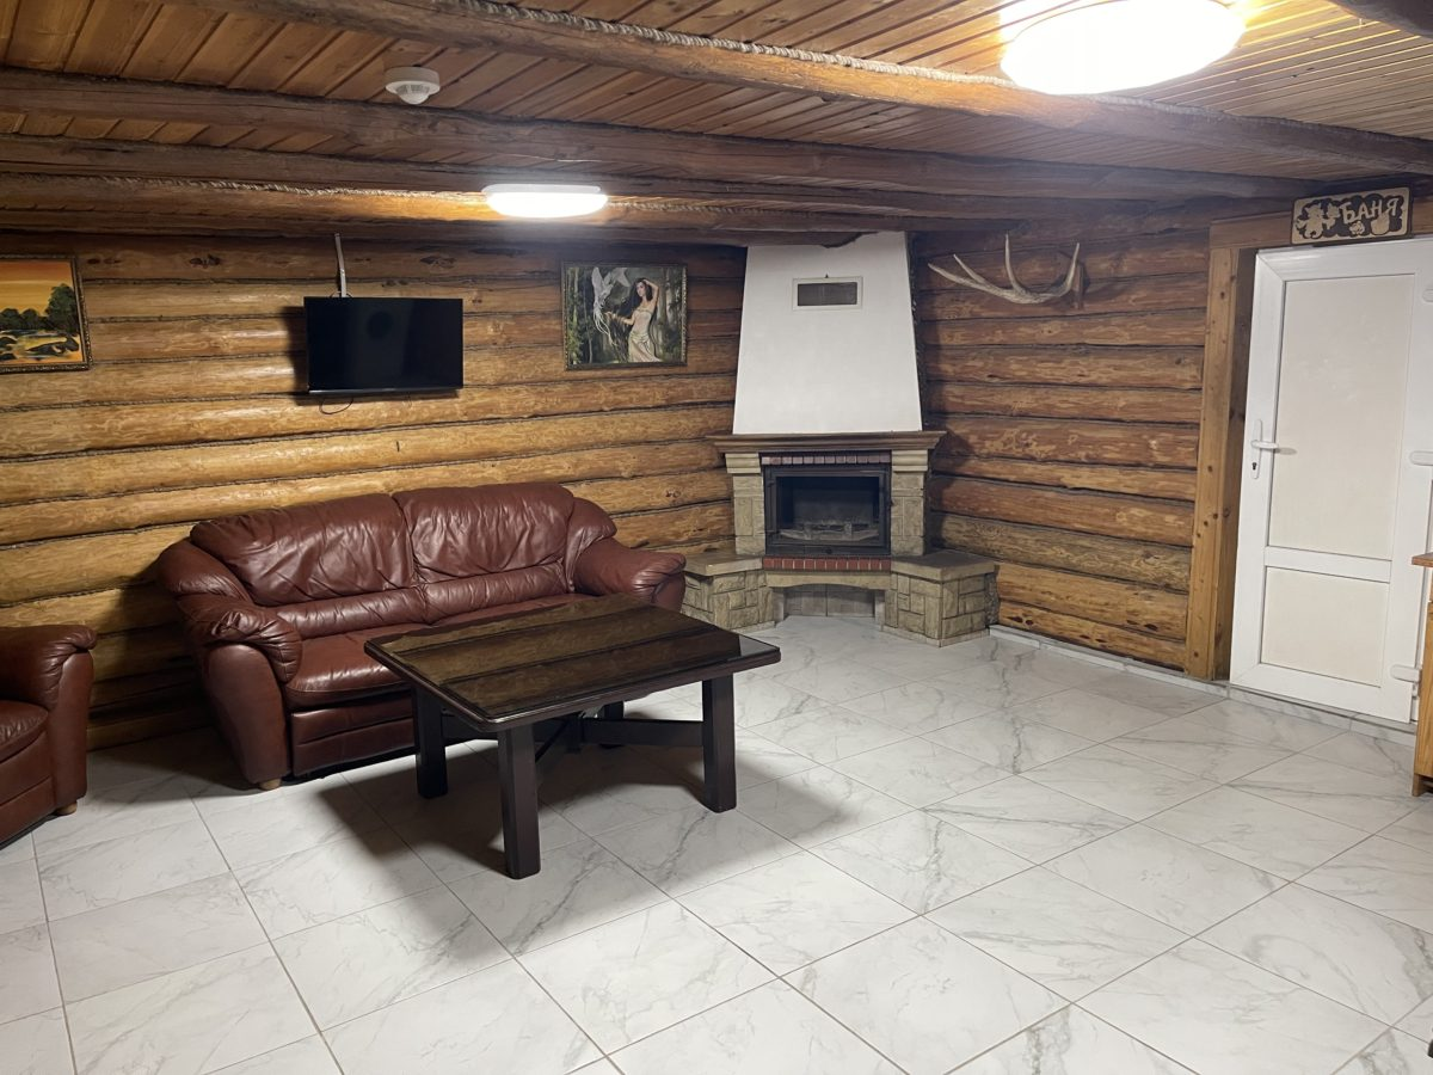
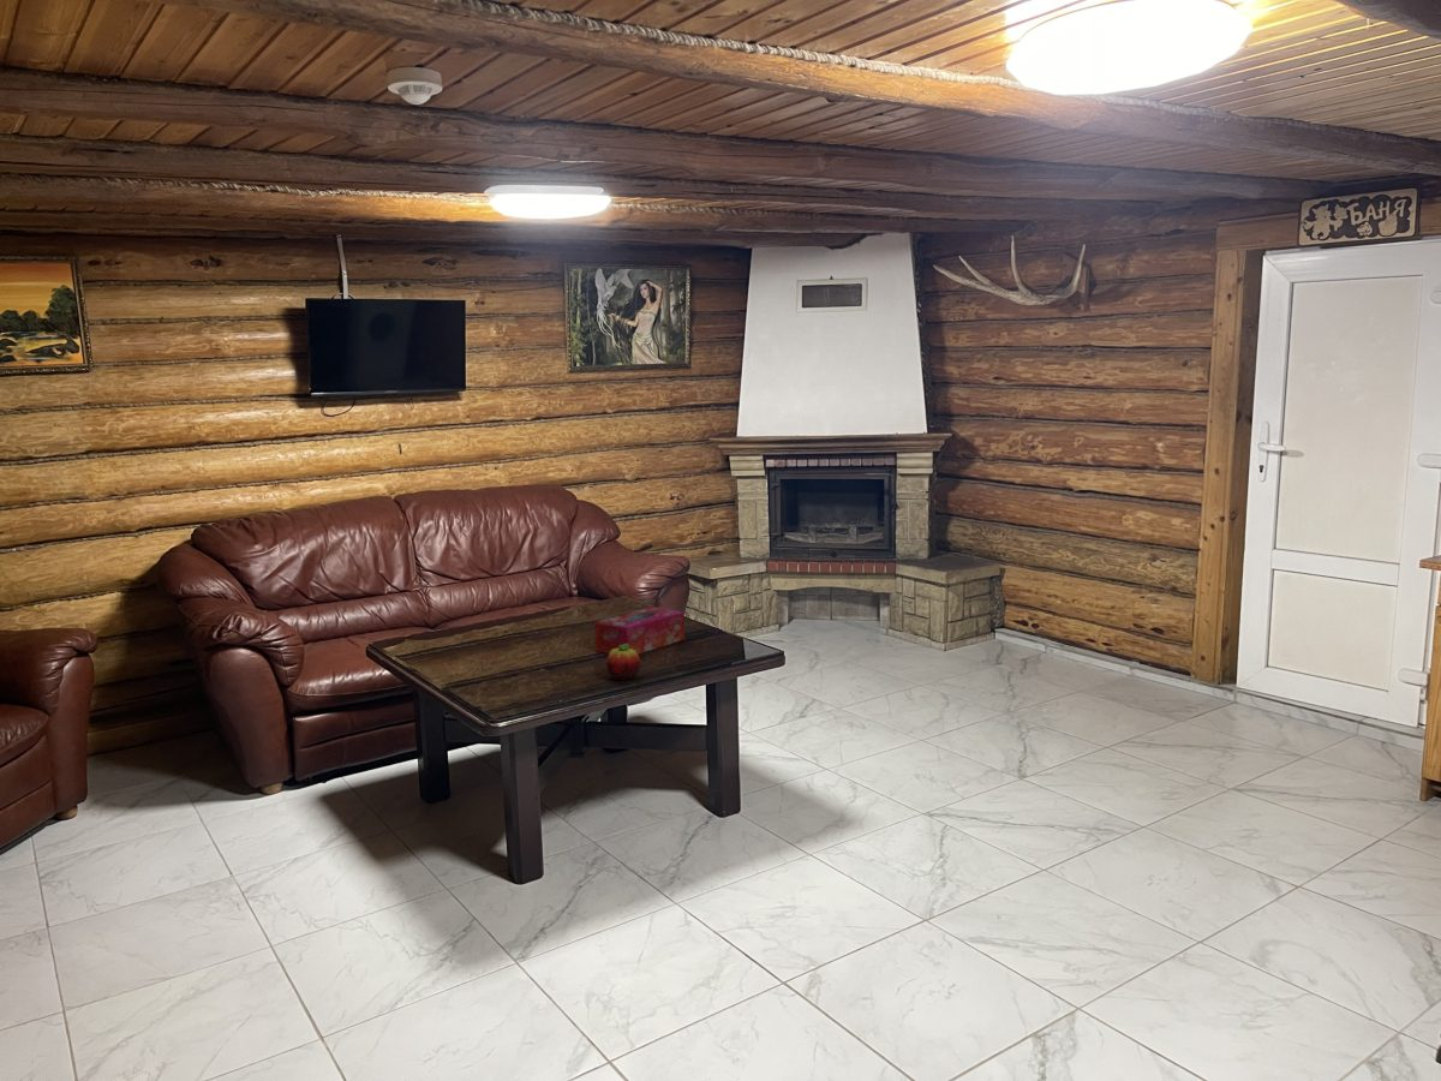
+ fruit (623, 662)
+ tissue box (640, 631)
